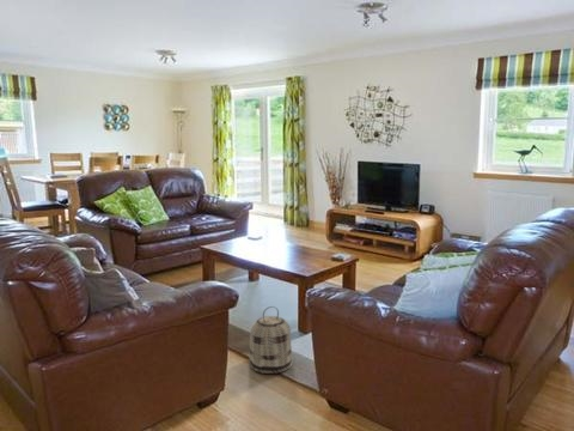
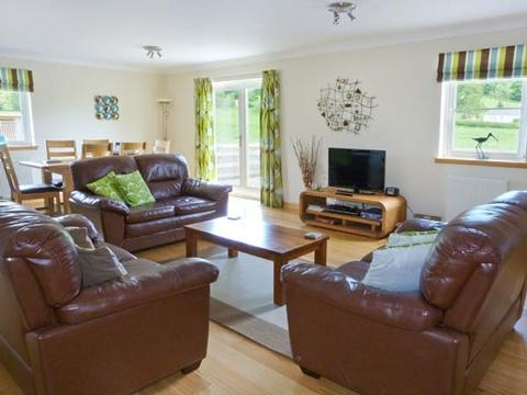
- basket (270, 335)
